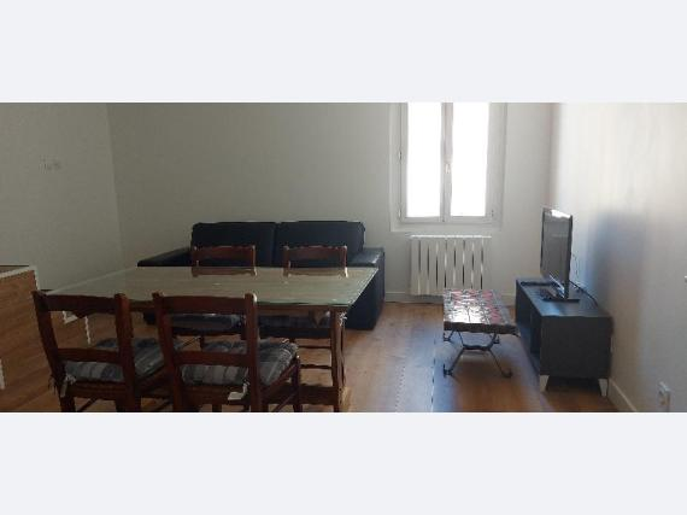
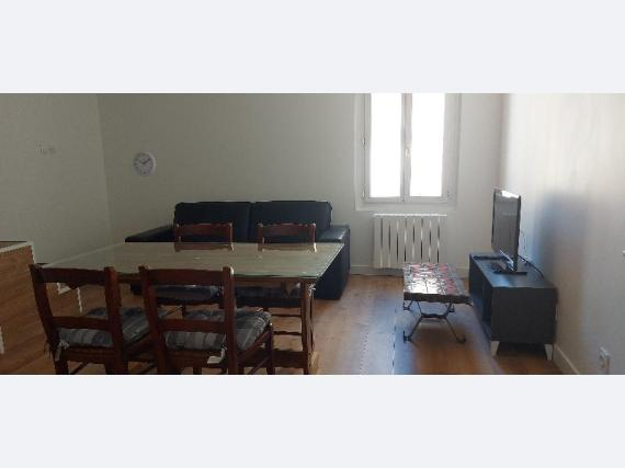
+ wall clock (144, 163)
